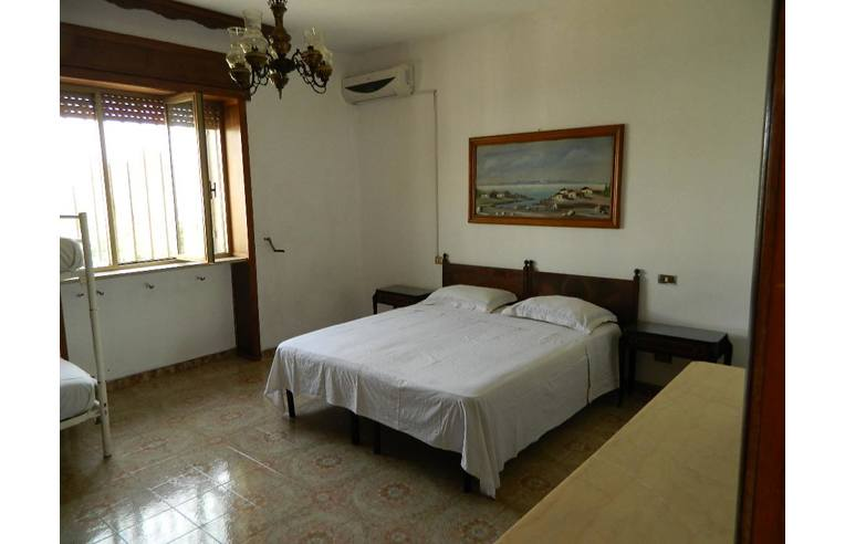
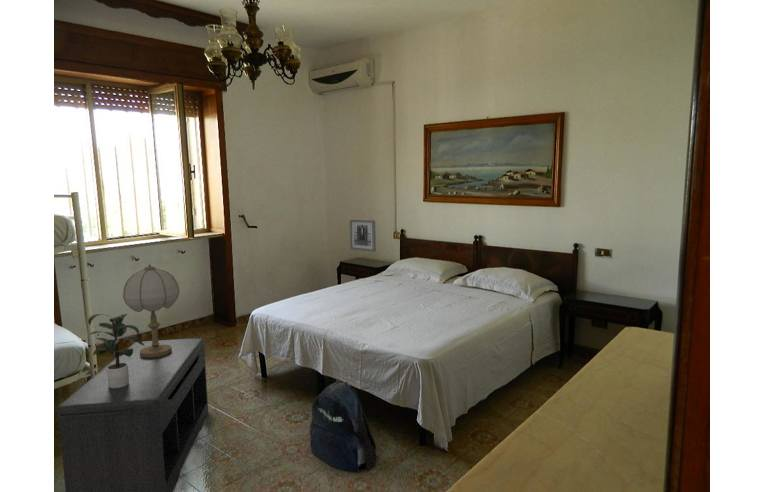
+ wall art (362, 235)
+ backpack (342, 419)
+ table lamp (152, 308)
+ potted plant (122, 350)
+ bench (147, 411)
